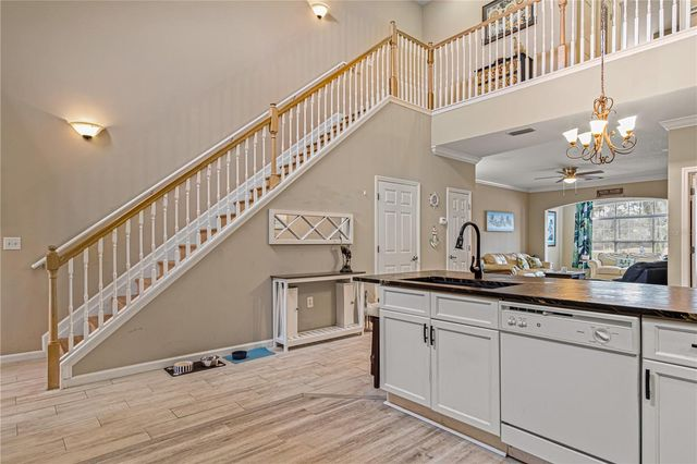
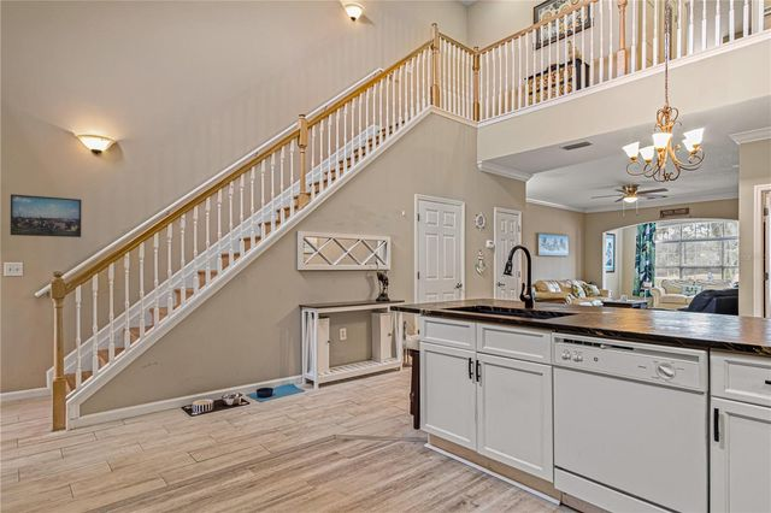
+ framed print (47, 216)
